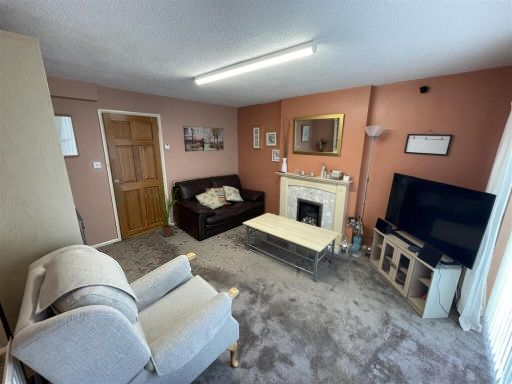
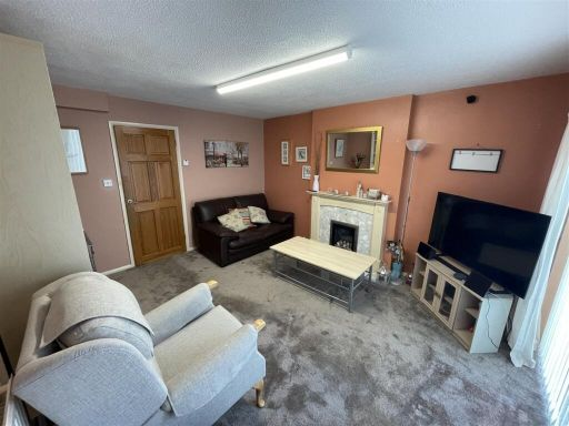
- house plant (164, 211)
